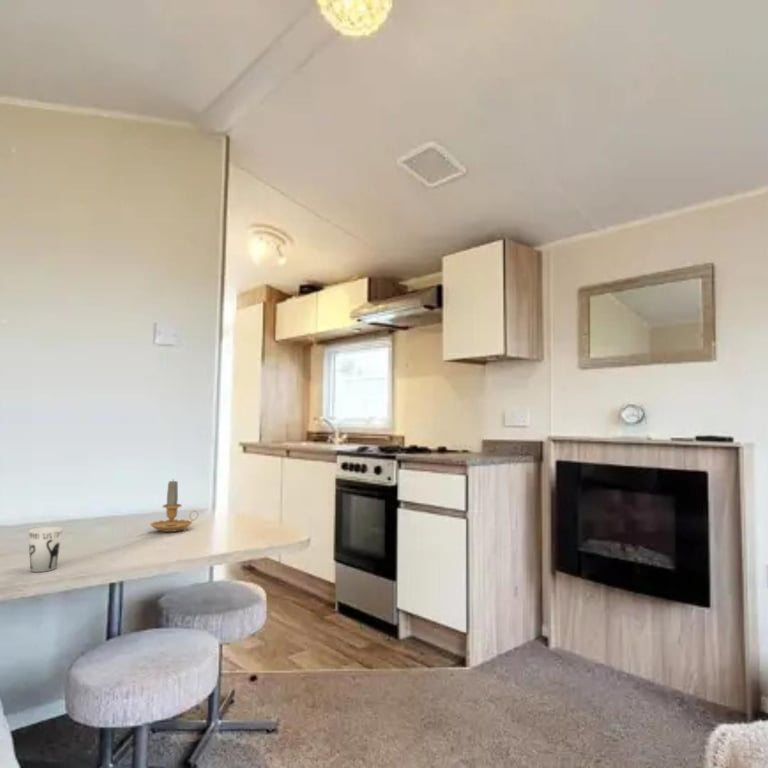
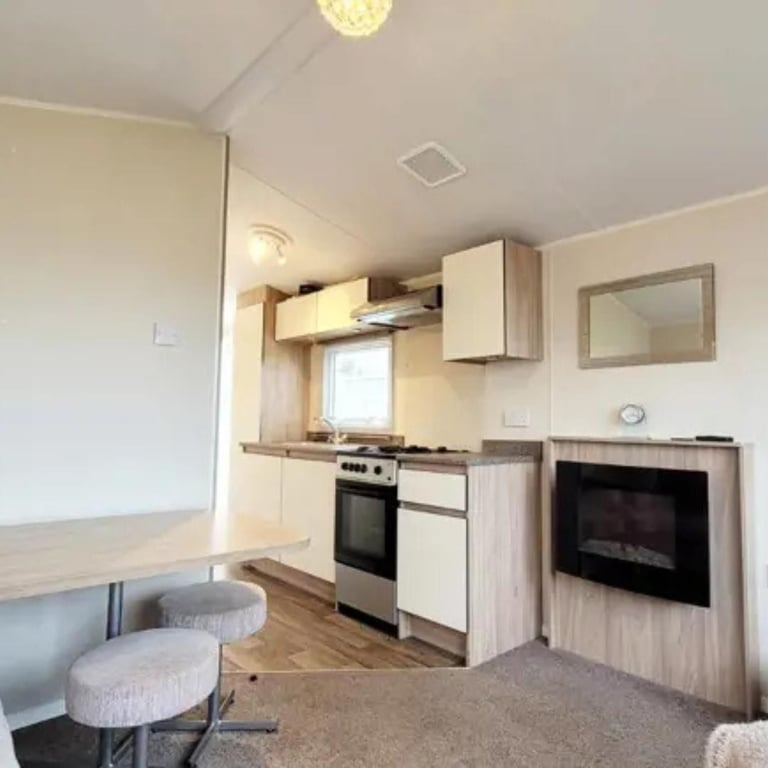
- candle (176, 503)
- cup (44, 549)
